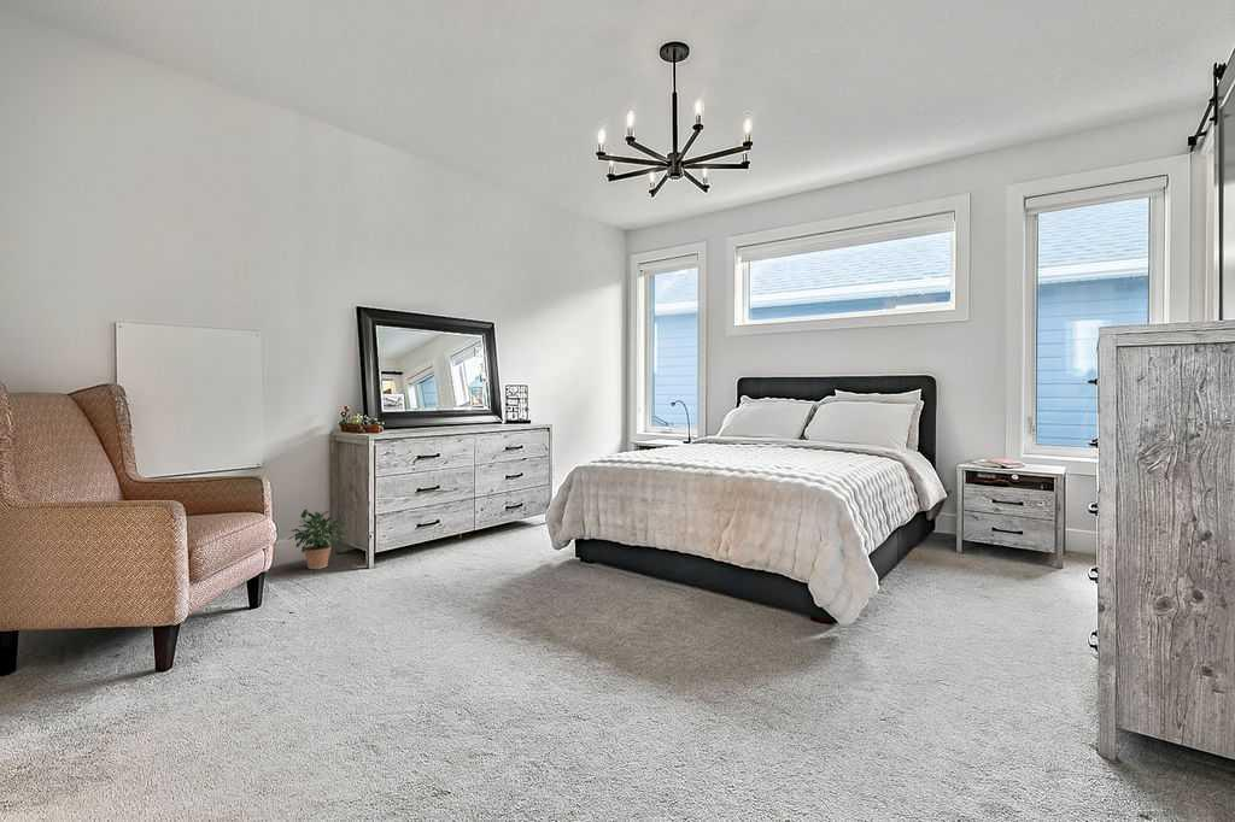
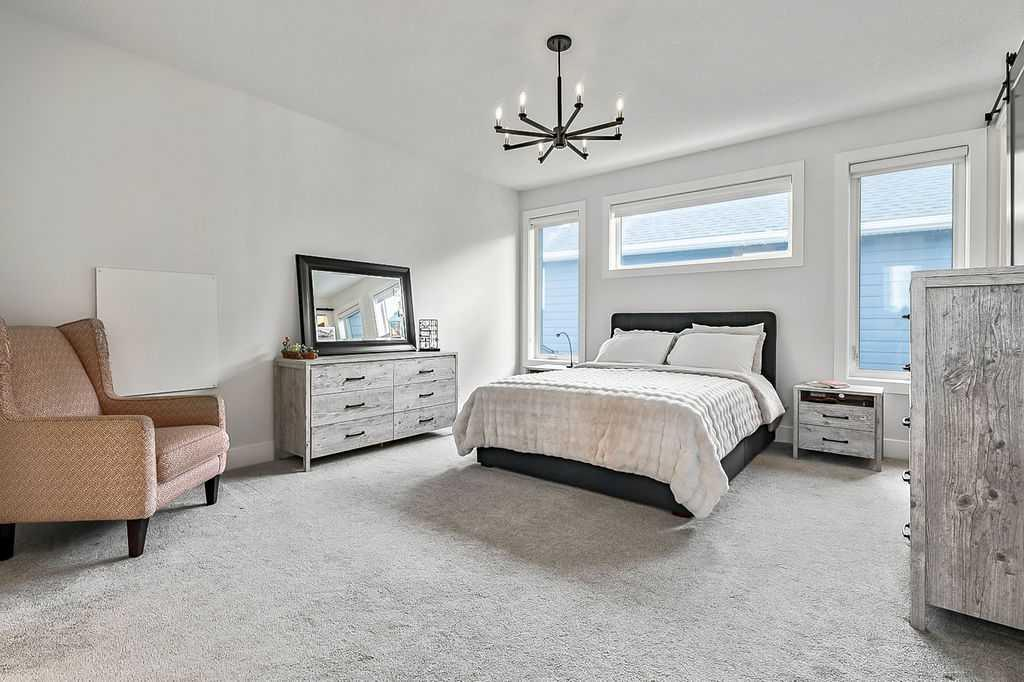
- potted plant (321, 535)
